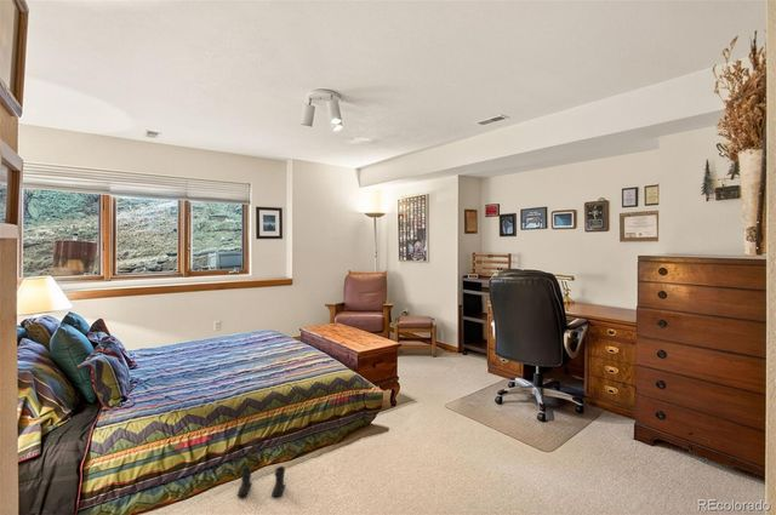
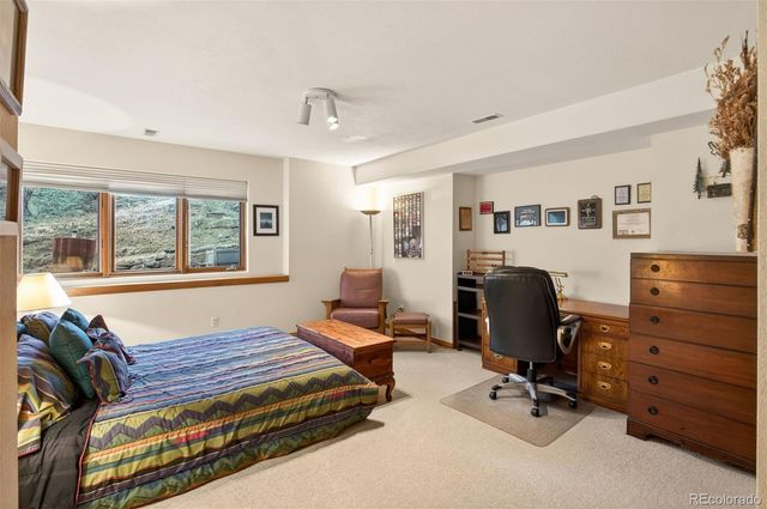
- boots (250, 482)
